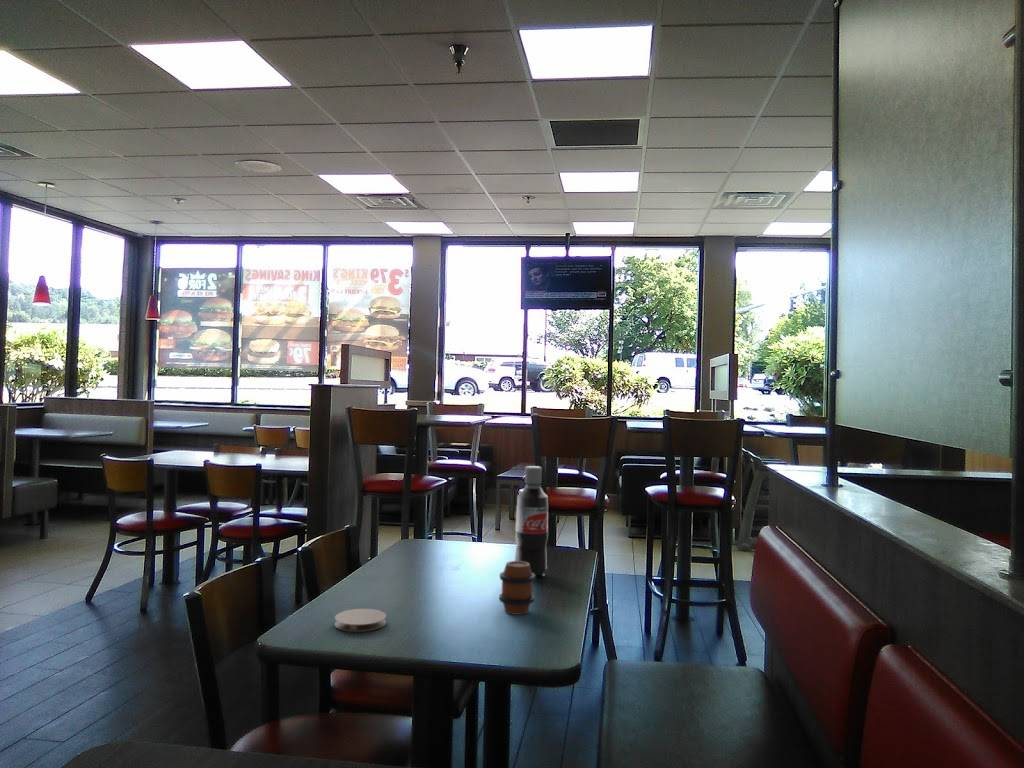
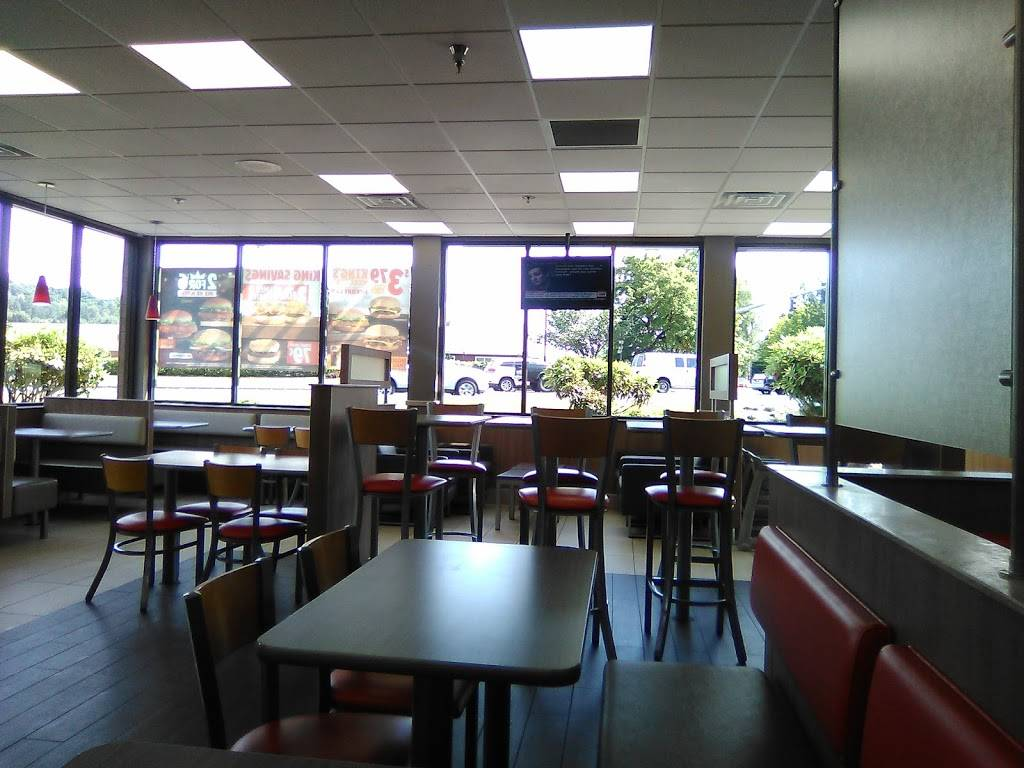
- coaster (360, 619)
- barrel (517, 587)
- pop (531, 520)
